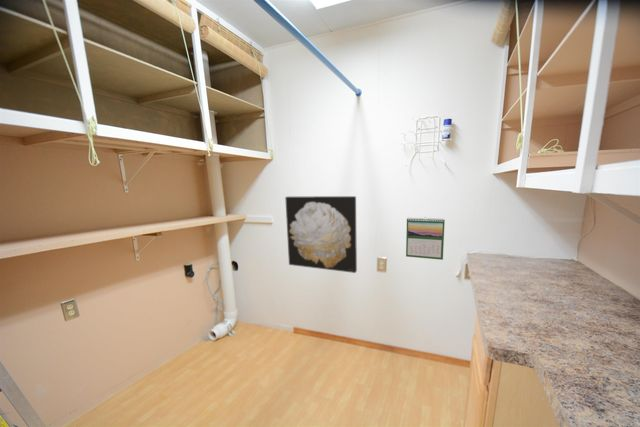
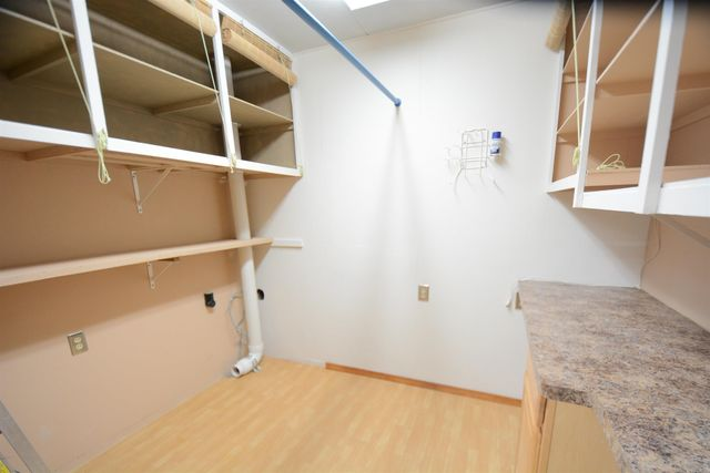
- wall art (320, 233)
- calendar (424, 237)
